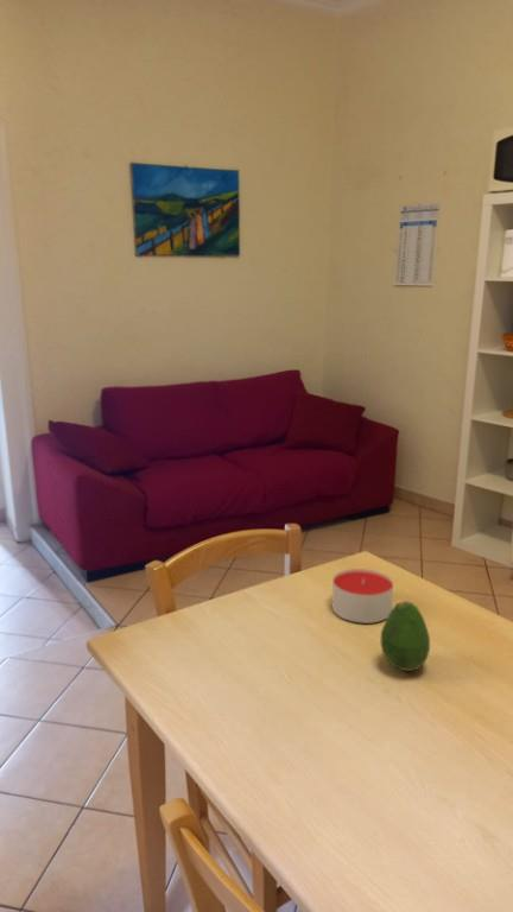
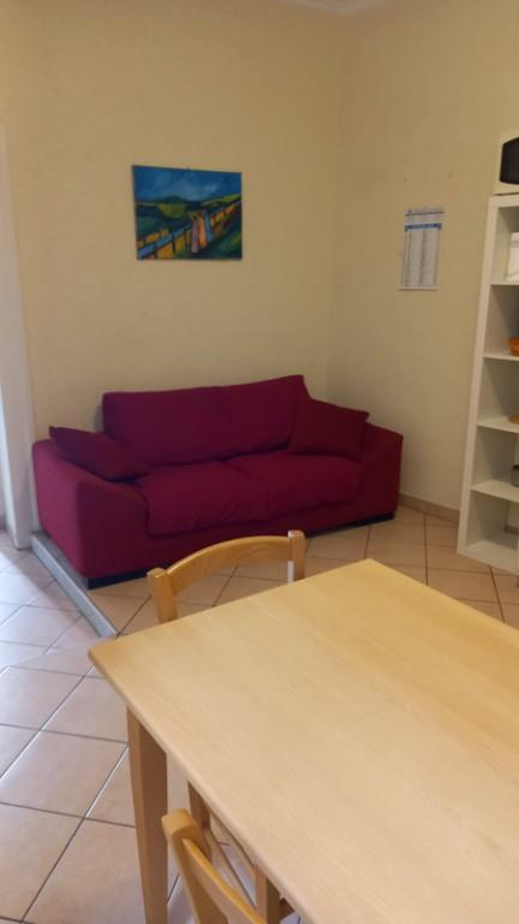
- fruit (405, 635)
- candle (362, 594)
